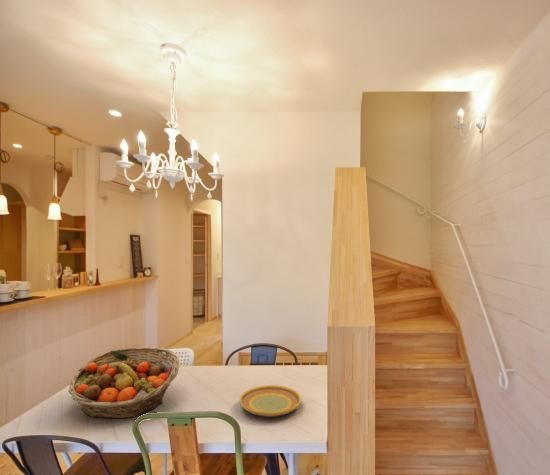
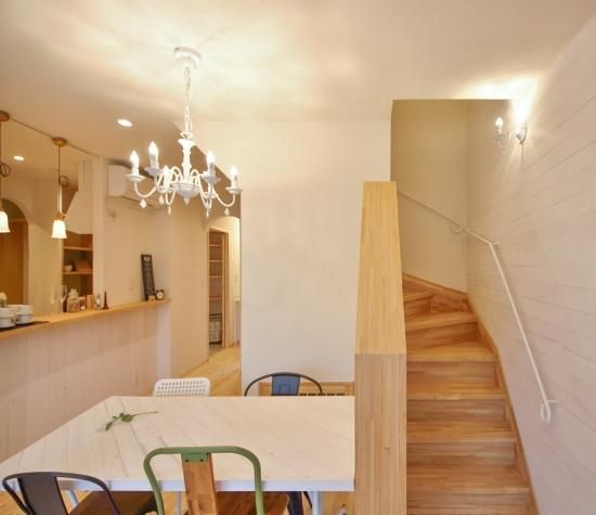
- fruit basket (126, 380)
- plate (270, 401)
